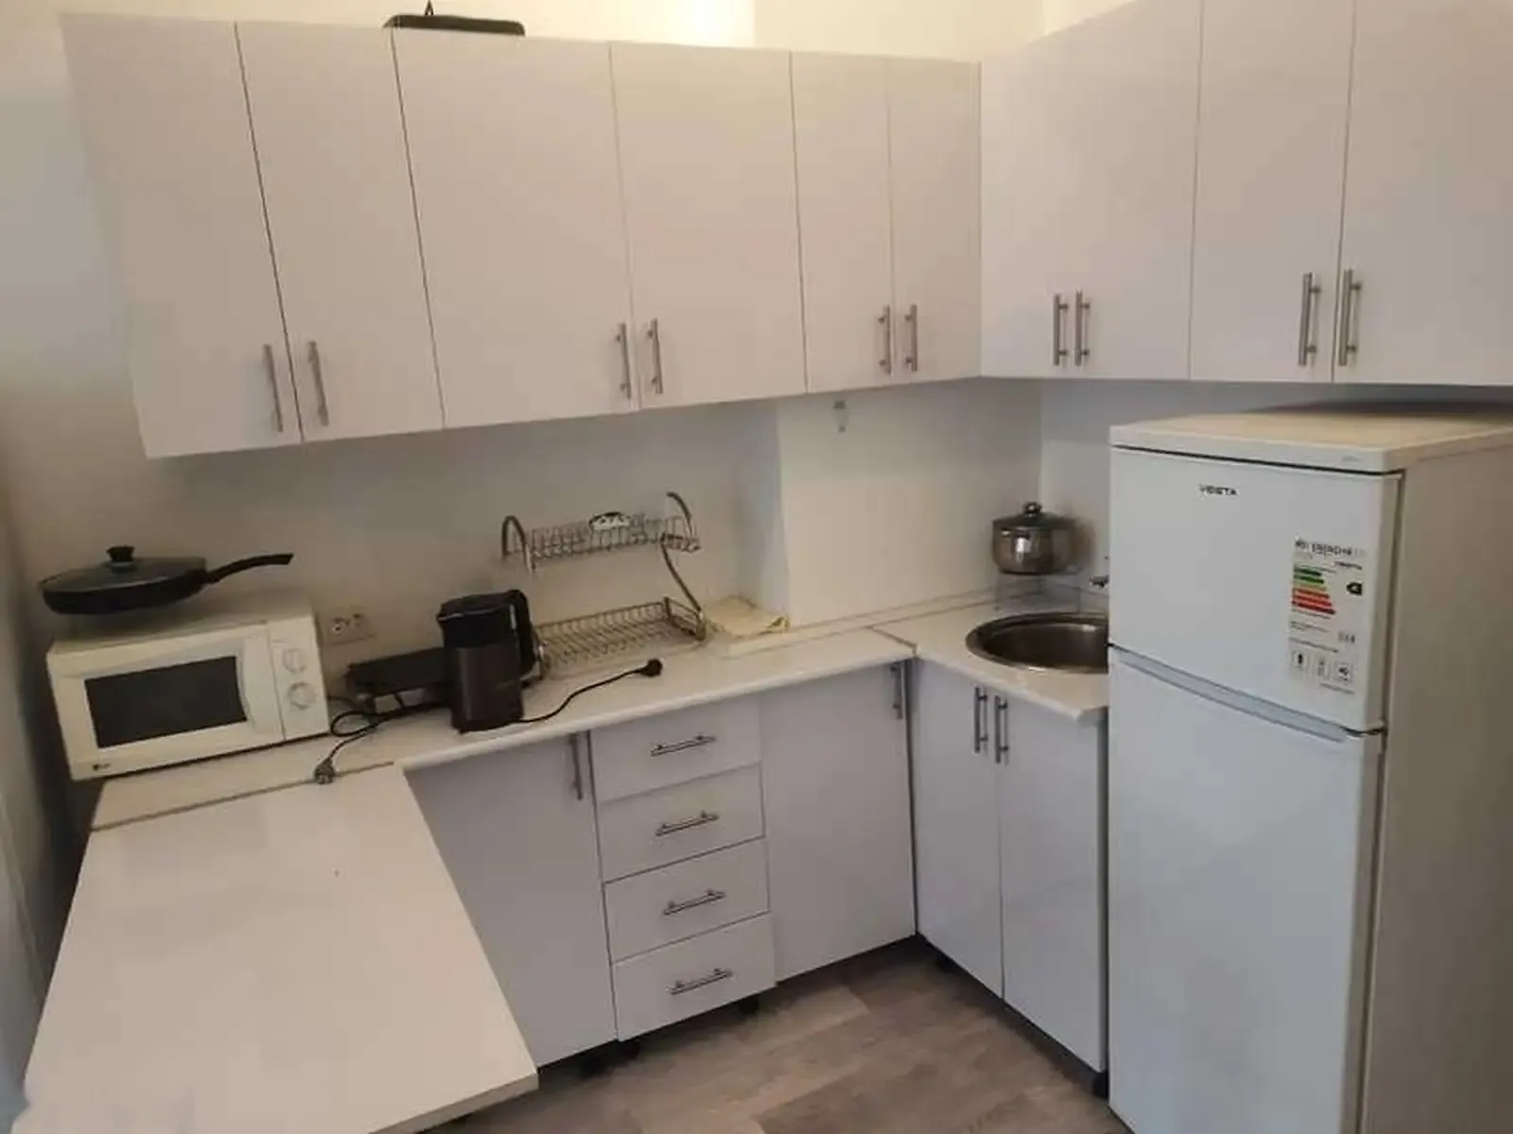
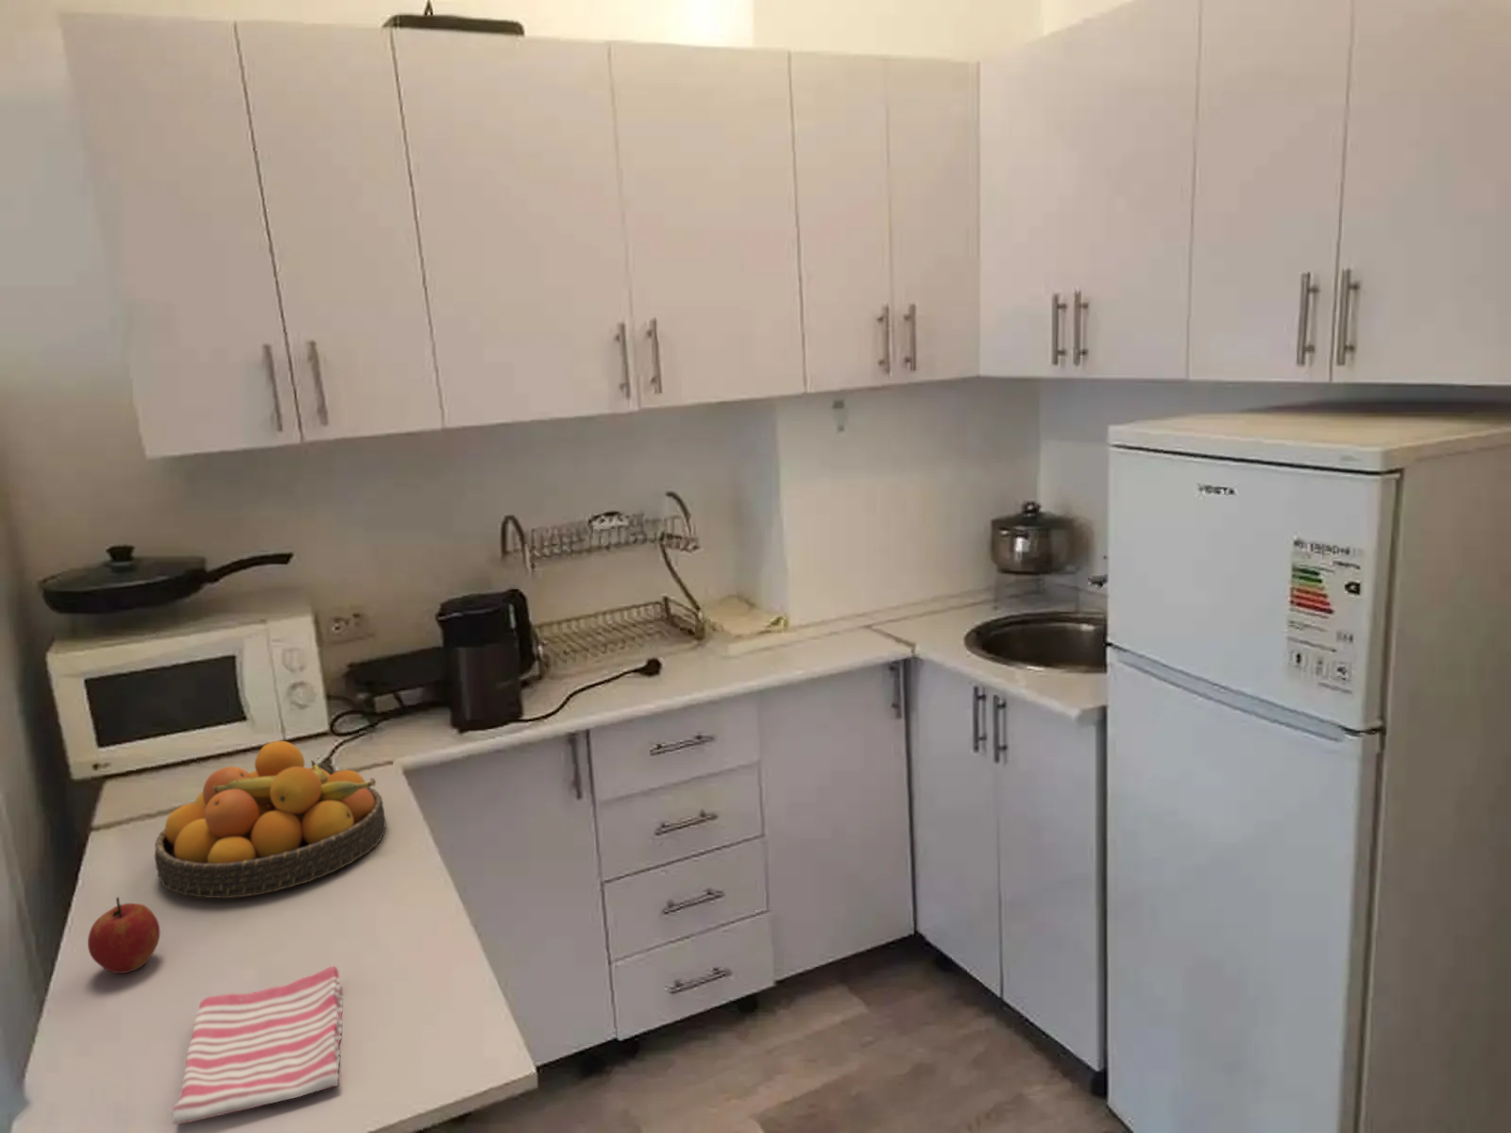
+ fruit bowl (269, 806)
+ dish towel (263, 1038)
+ apple (123, 932)
